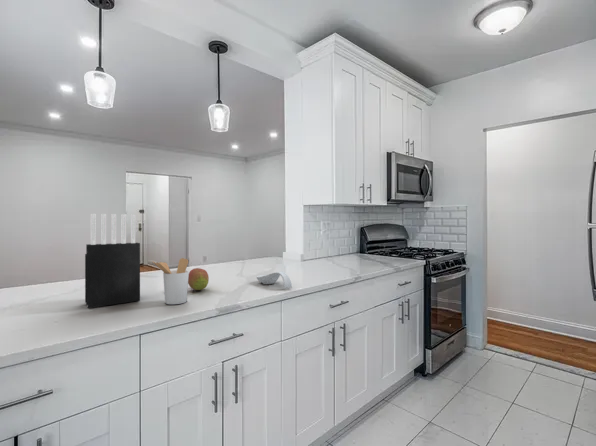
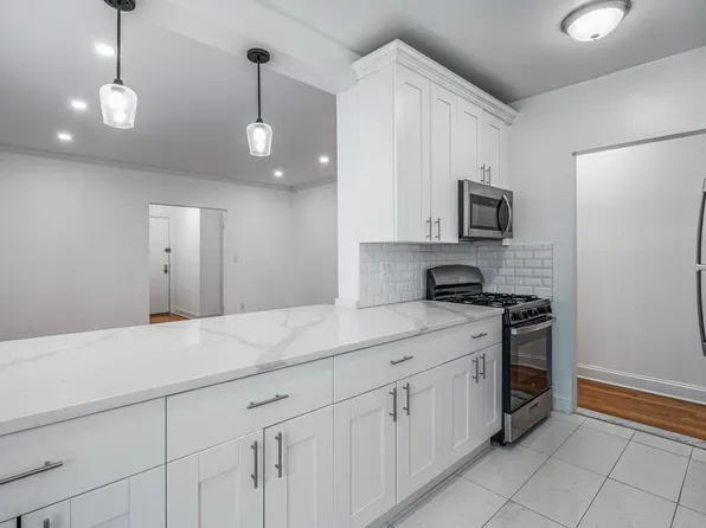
- spoon rest (274, 277)
- fruit (198, 279)
- knife block (112, 257)
- utensil holder (170, 280)
